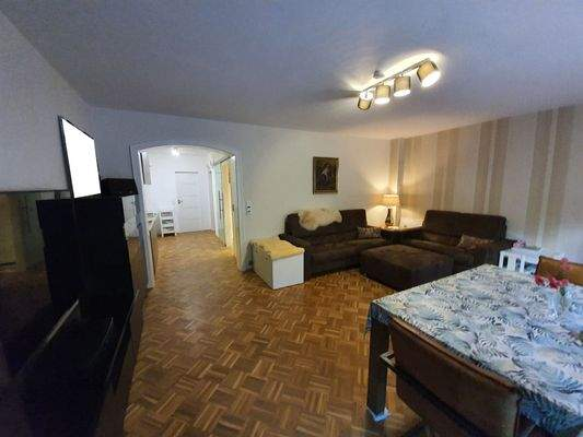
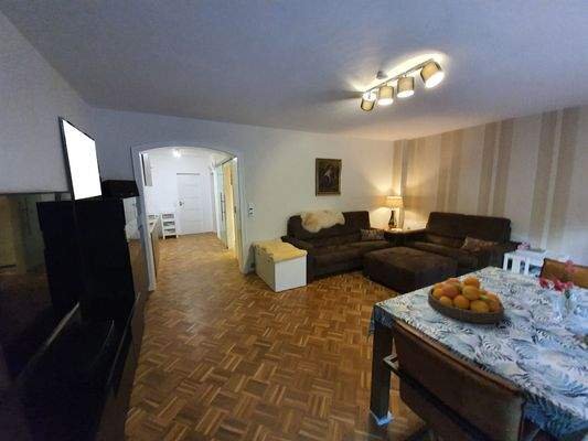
+ fruit bowl (463, 293)
